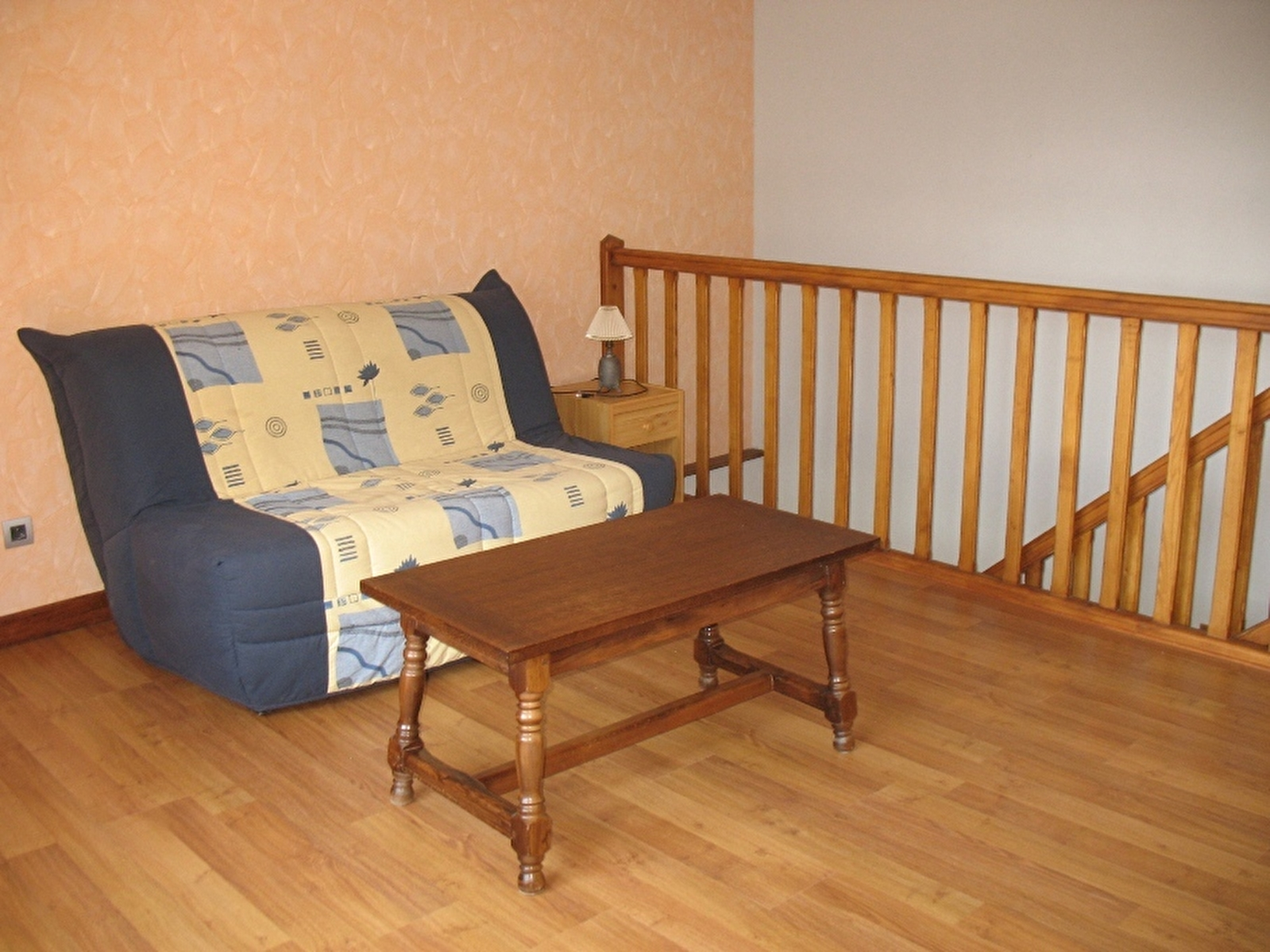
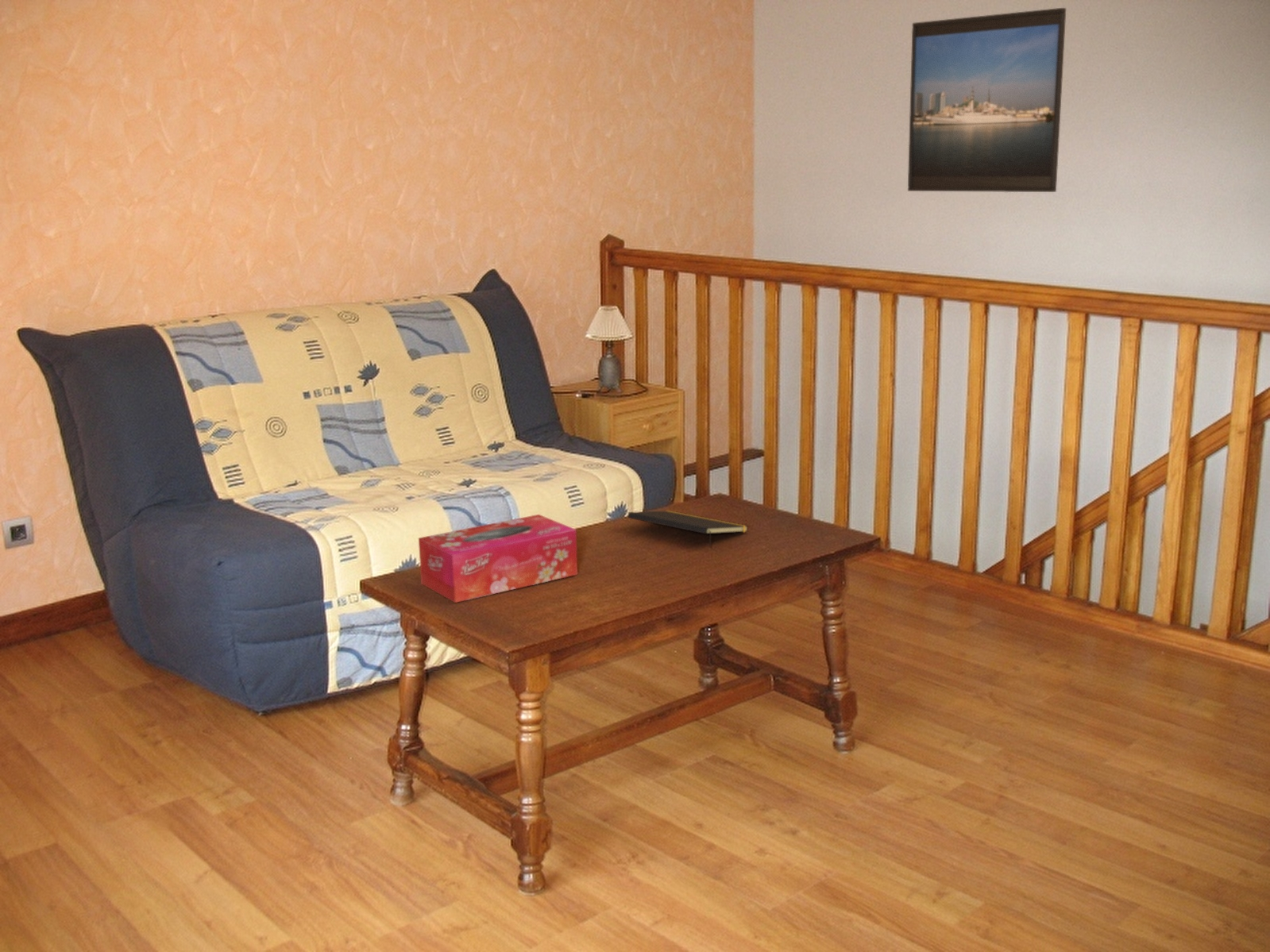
+ notepad (688, 522)
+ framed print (982, 105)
+ tissue box (499, 556)
